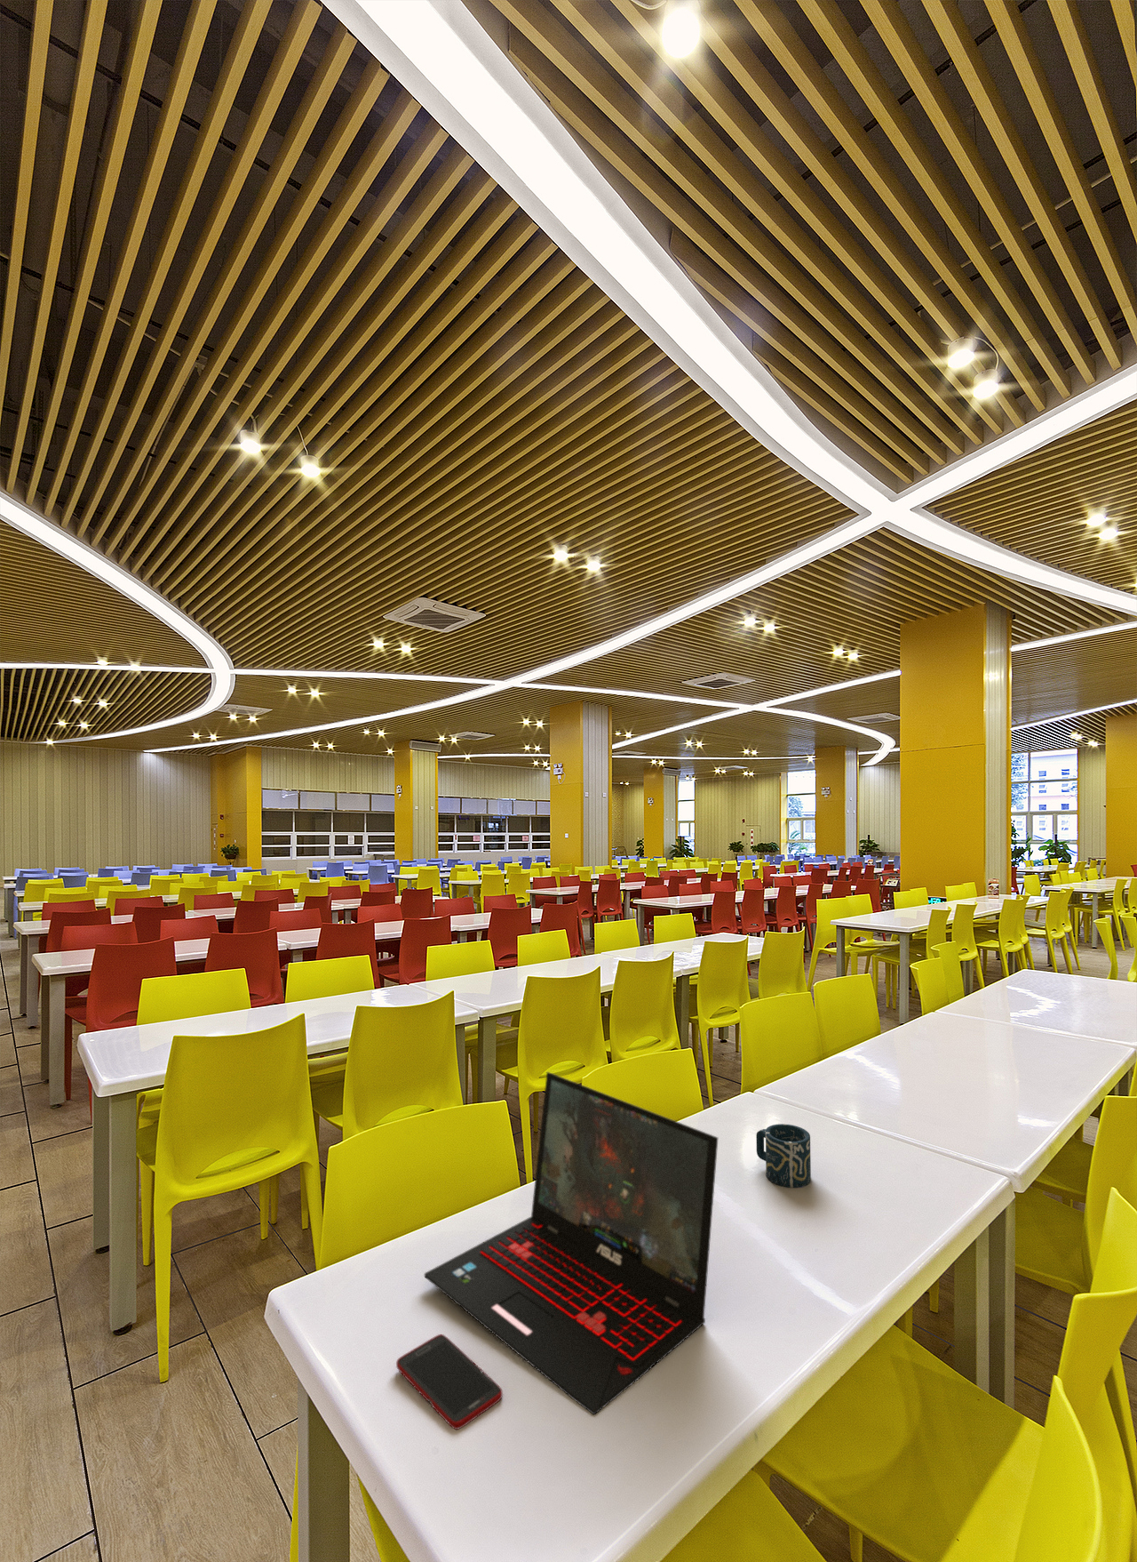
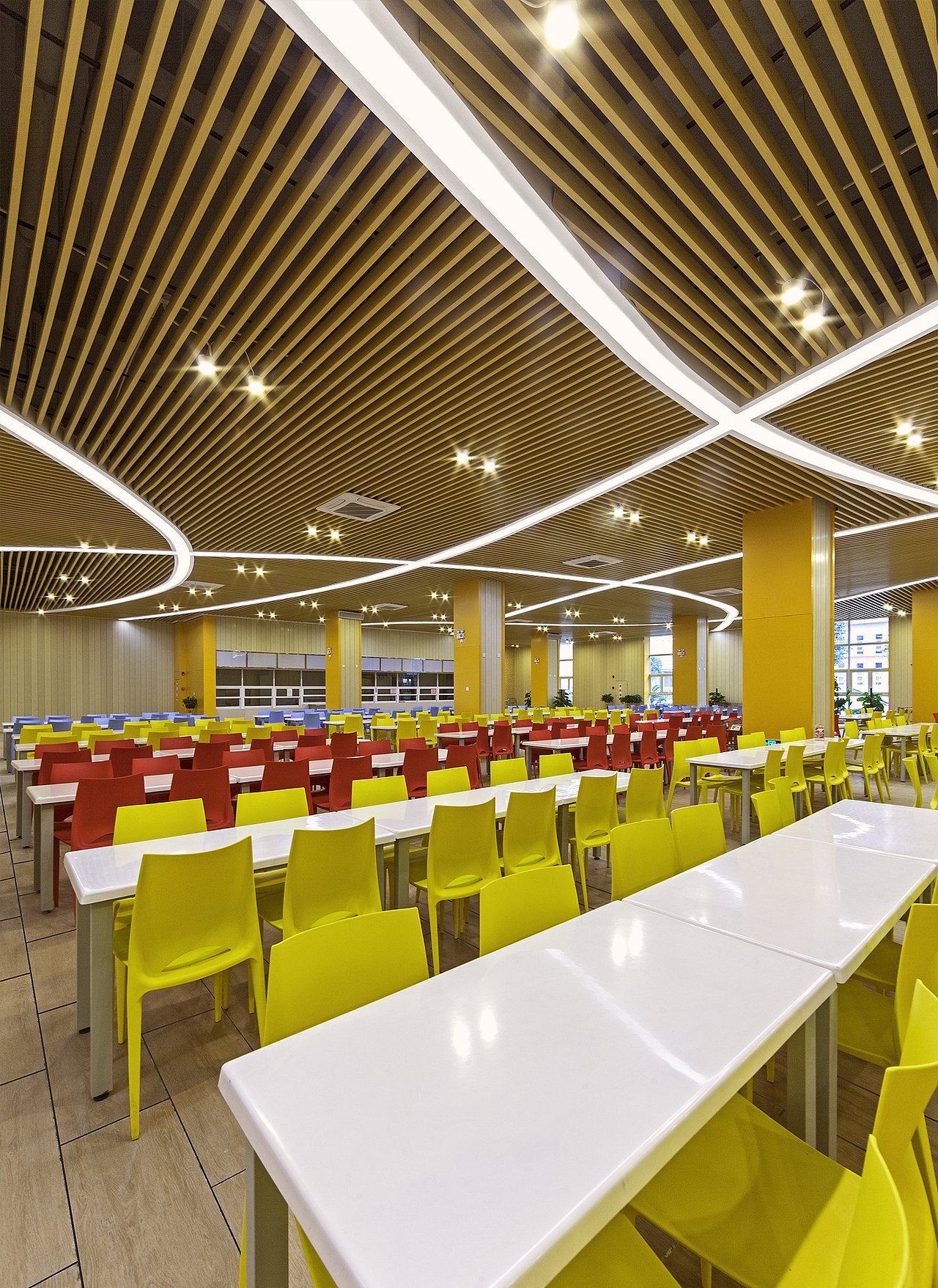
- cell phone (447, 1378)
- laptop (566, 1212)
- cup (782, 1152)
